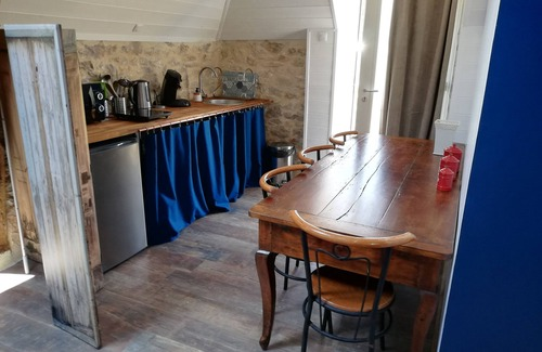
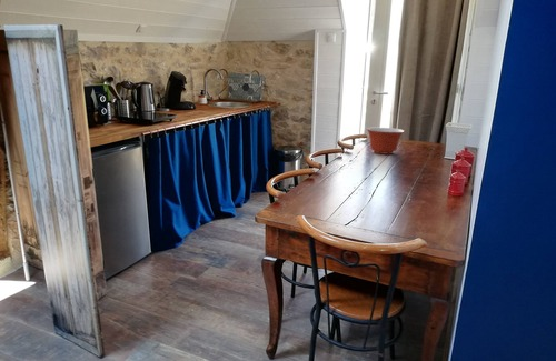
+ mixing bowl (384, 141)
